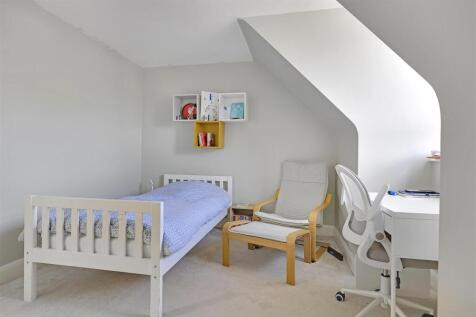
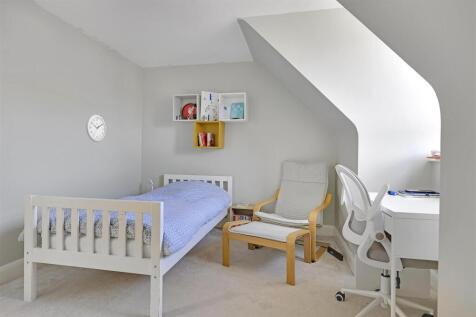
+ wall clock (96, 128)
